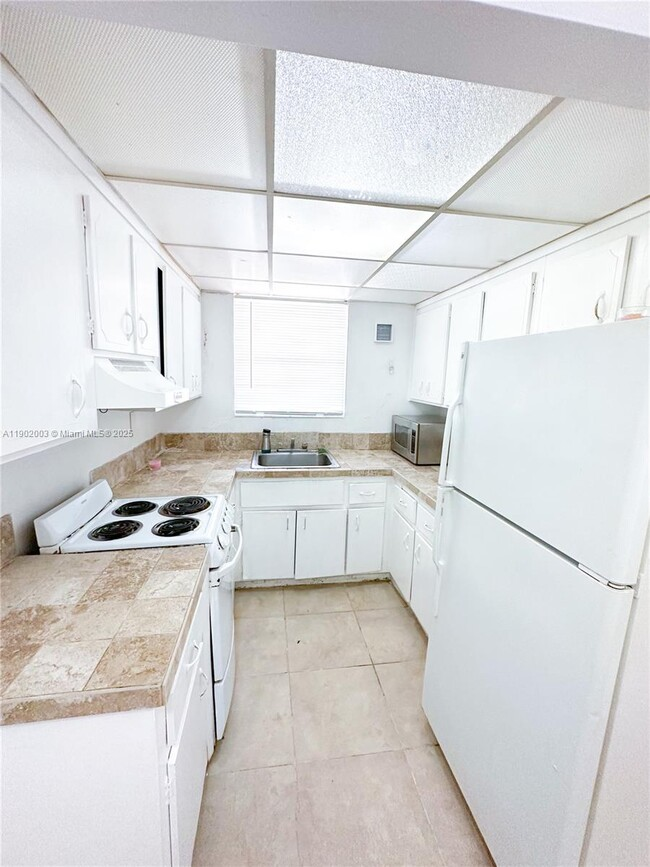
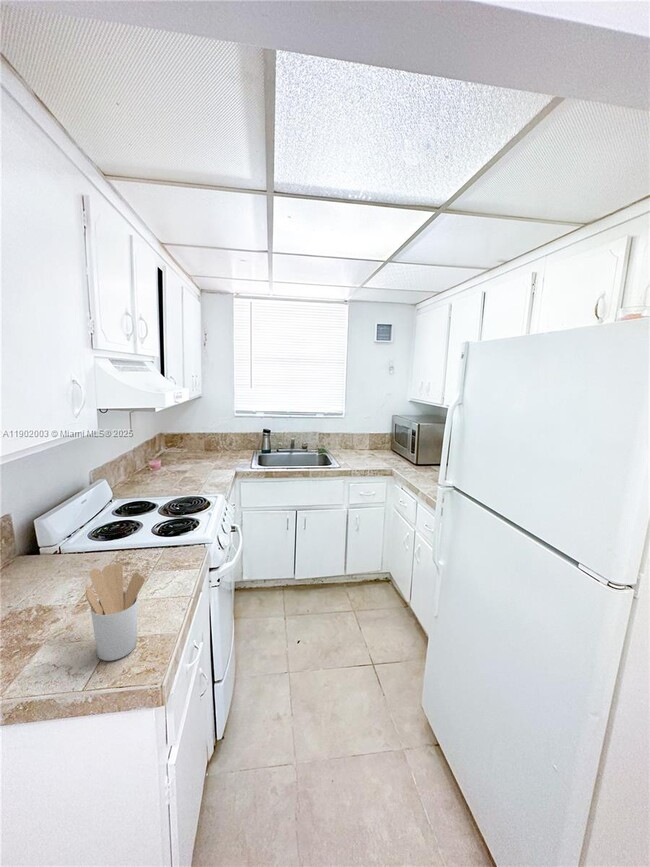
+ utensil holder (112, 608)
